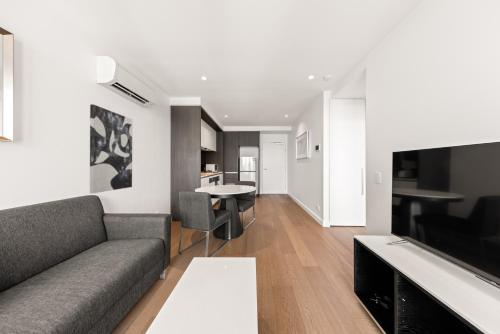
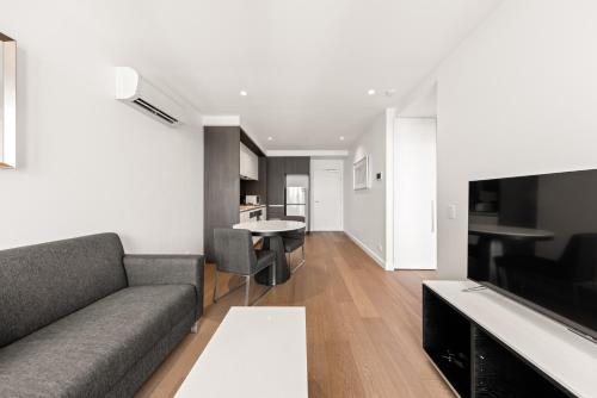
- wall art (113, 151)
